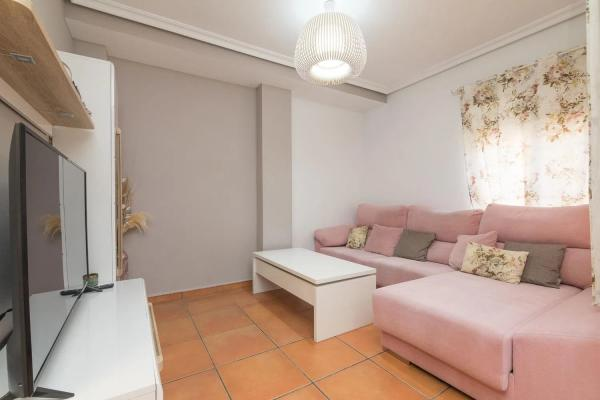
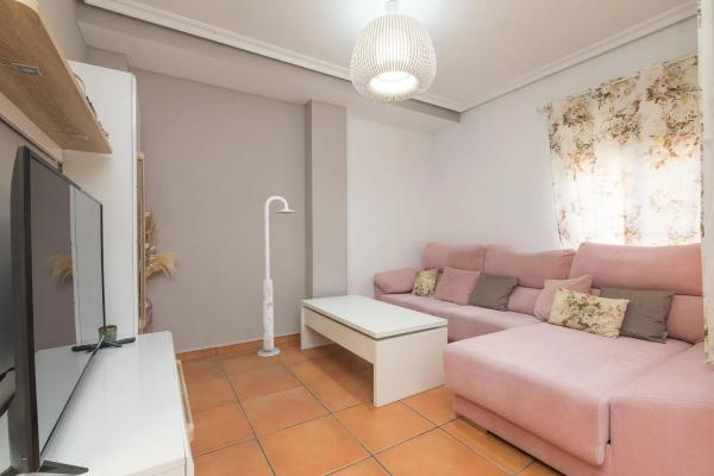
+ floor lamp (269, 273)
